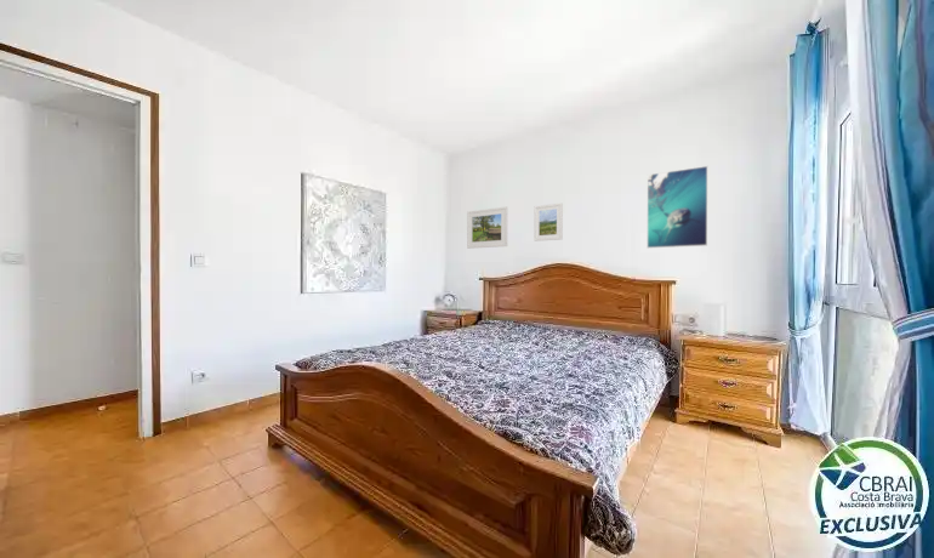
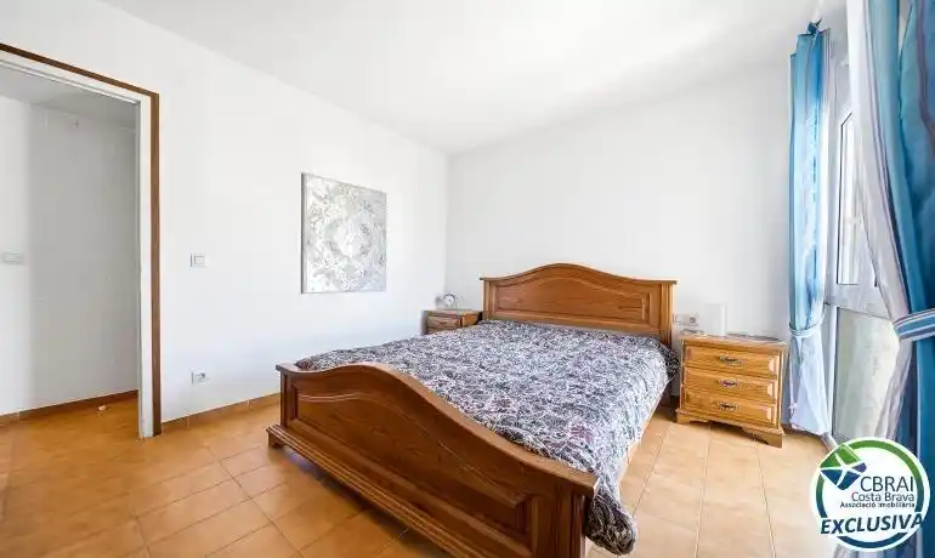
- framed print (547, 222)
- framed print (486, 228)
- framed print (676, 209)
